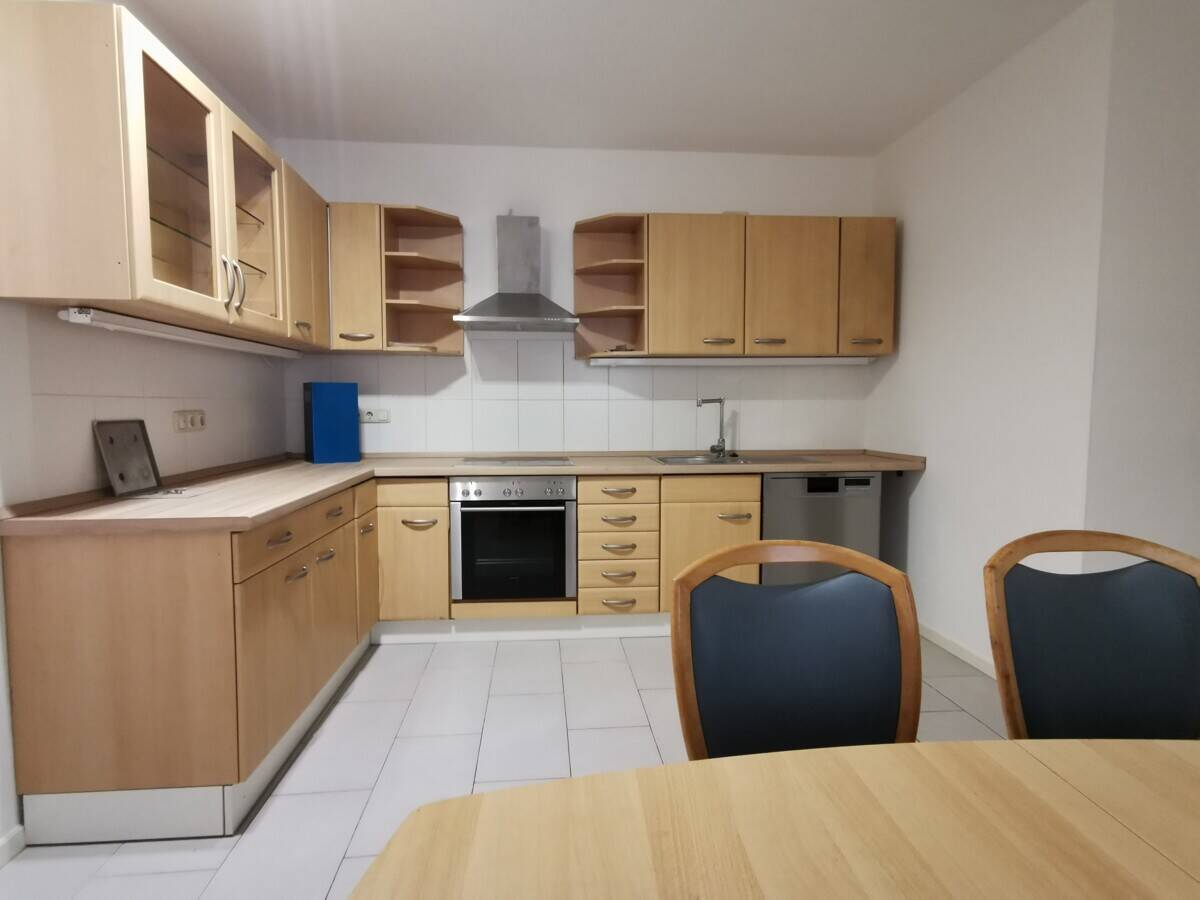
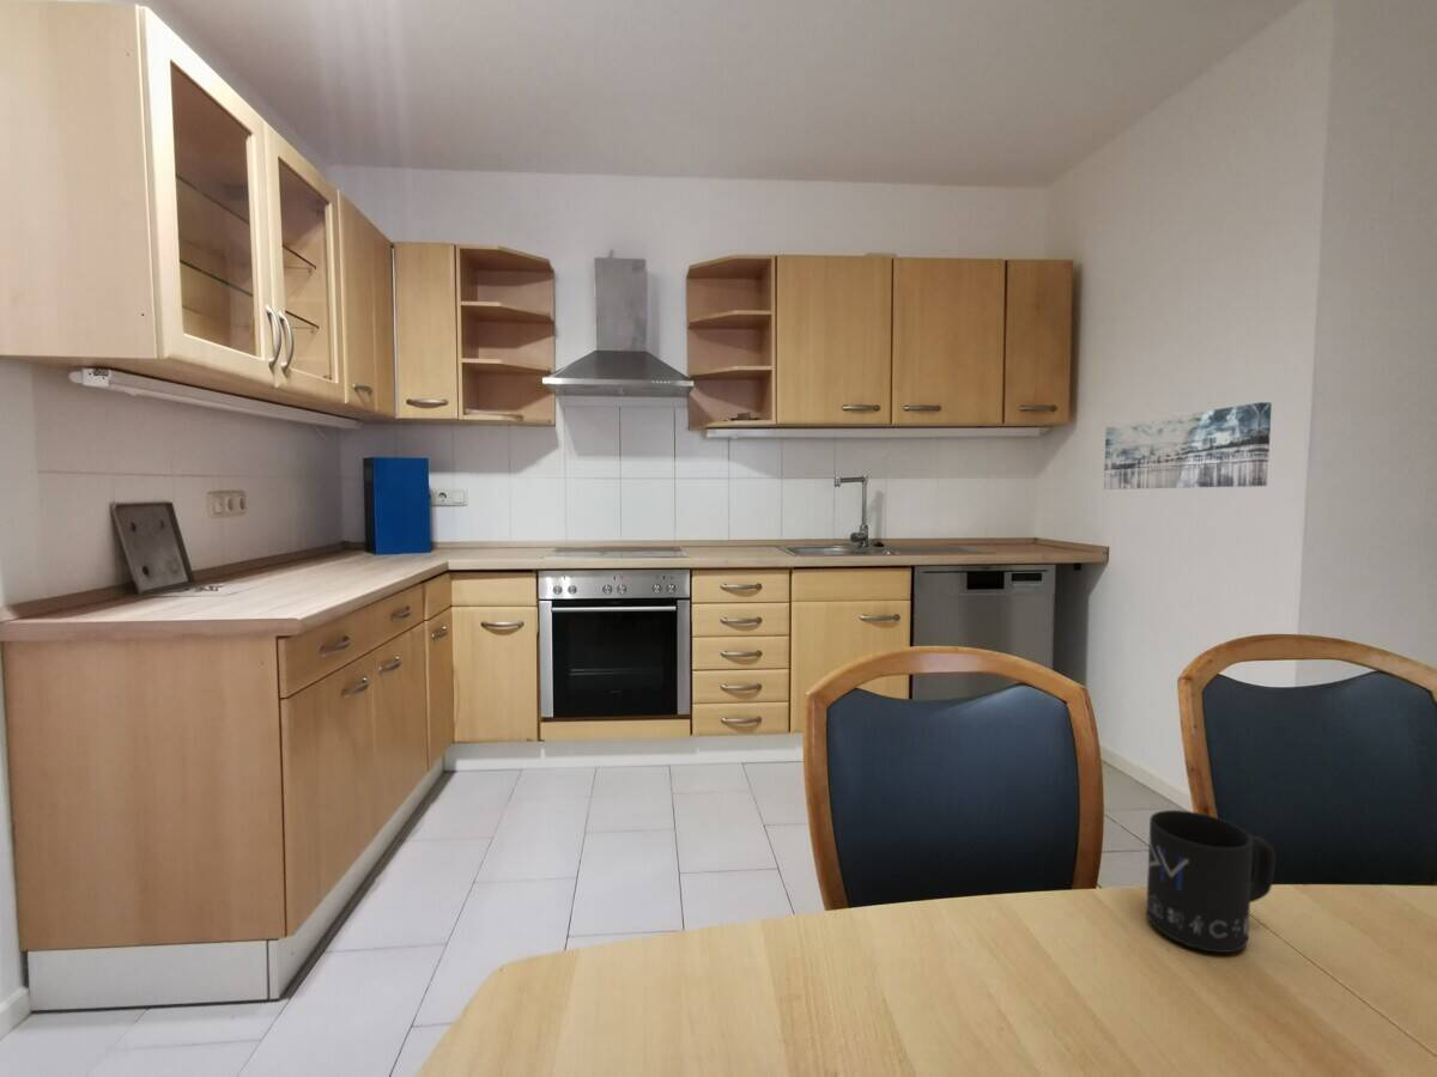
+ wall art (1175, 452)
+ mug (1214, 877)
